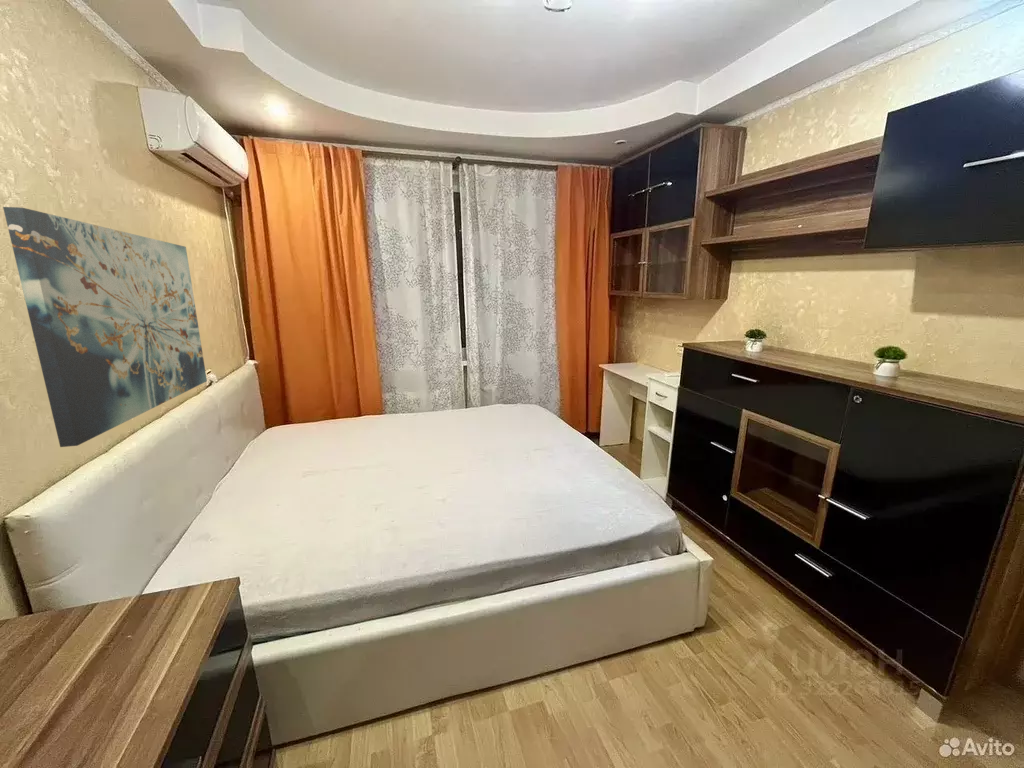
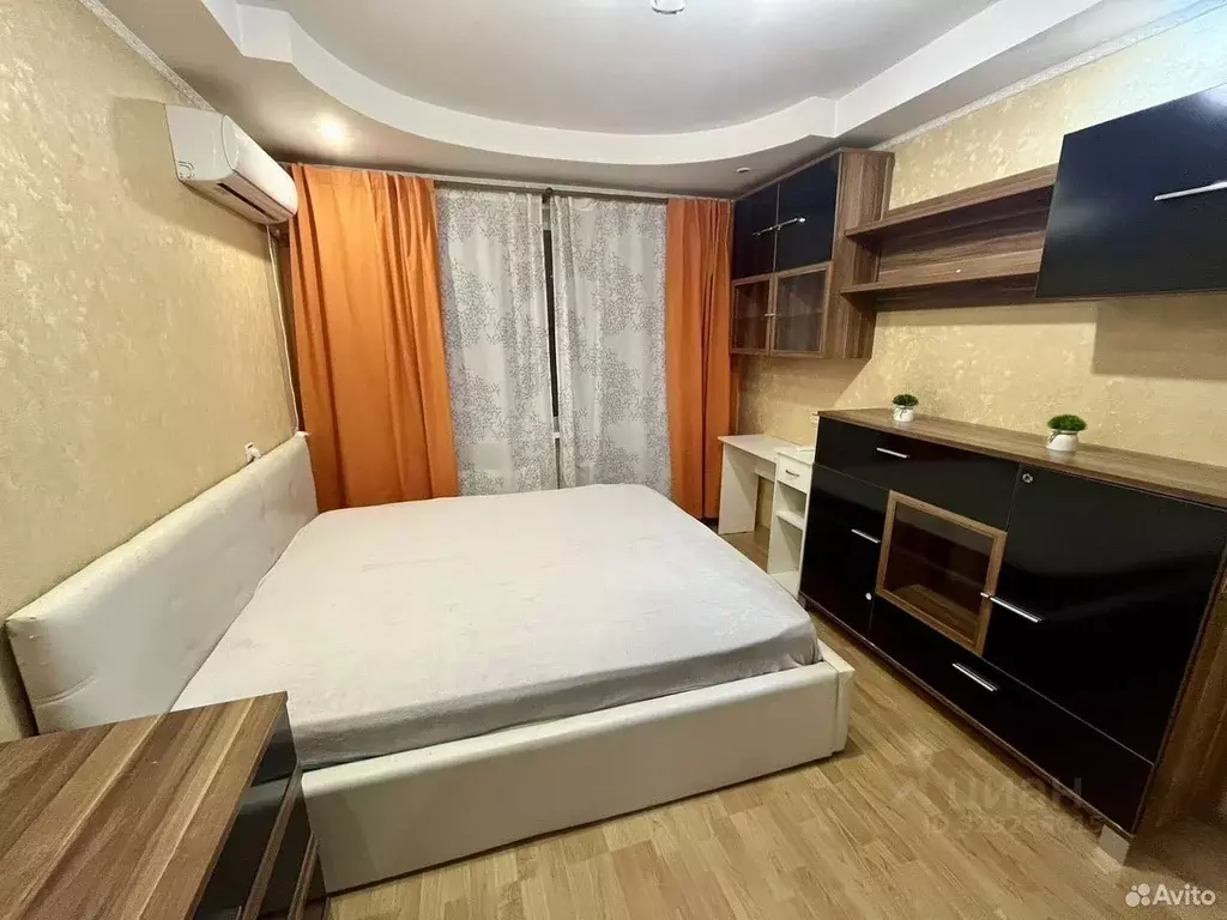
- wall art (138, 322)
